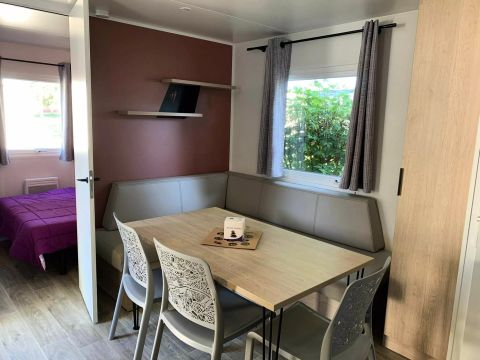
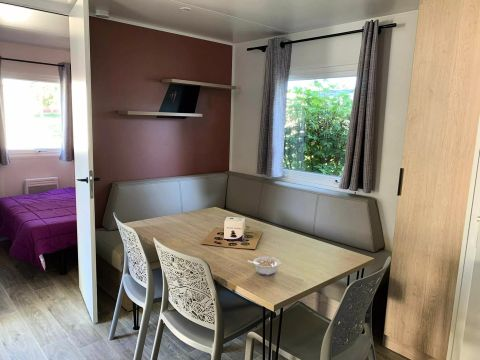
+ legume (265, 265)
